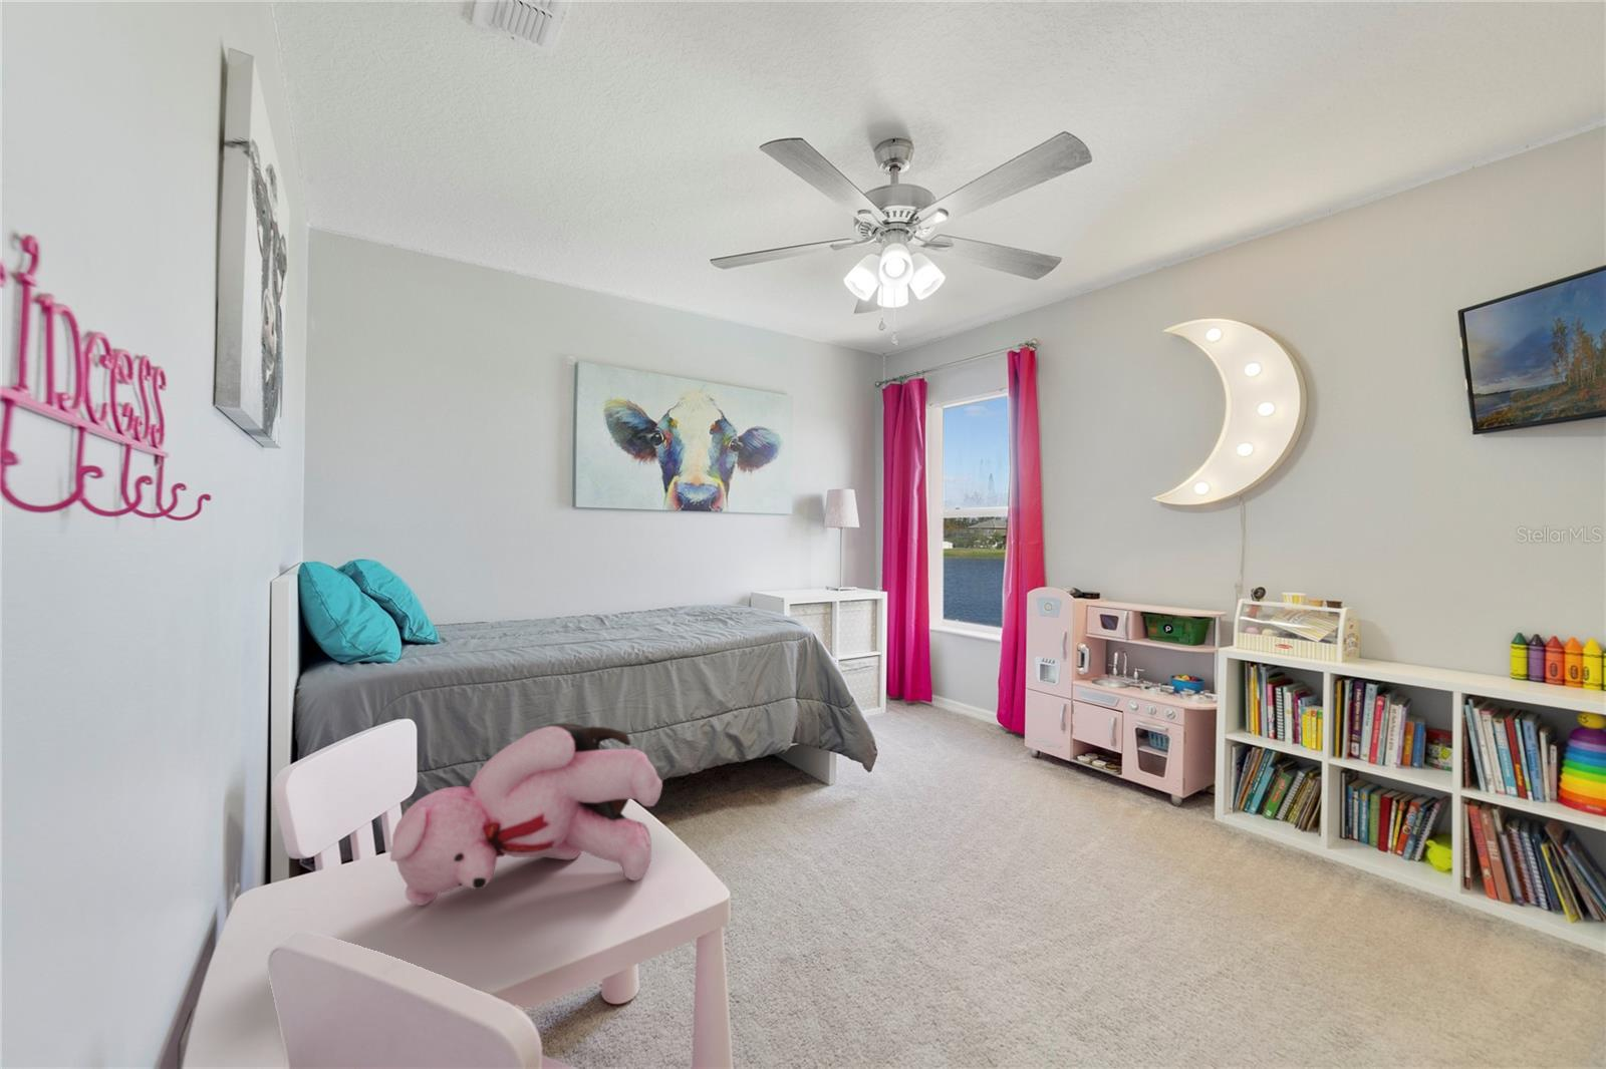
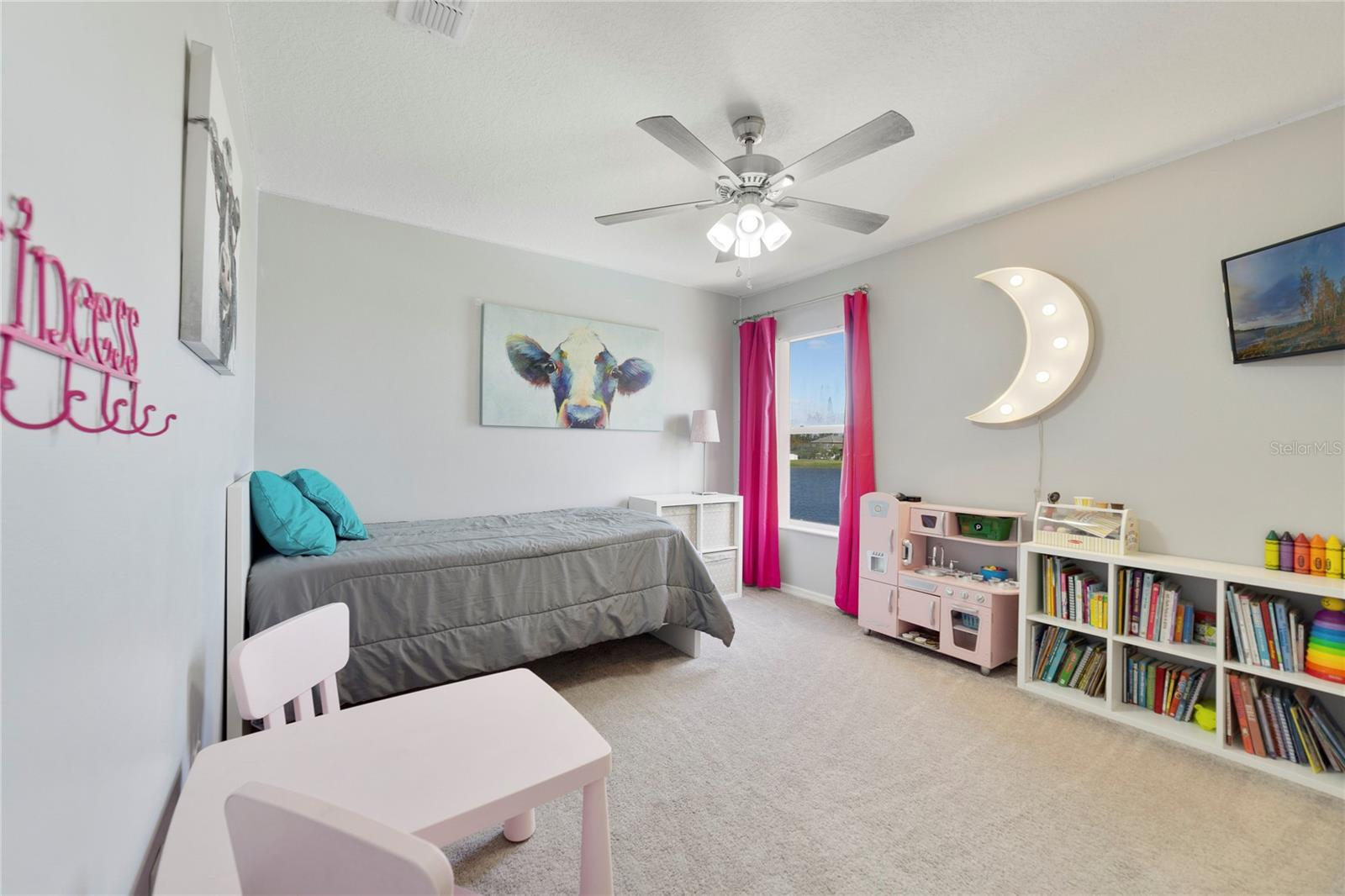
- stuffed bear (547, 803)
